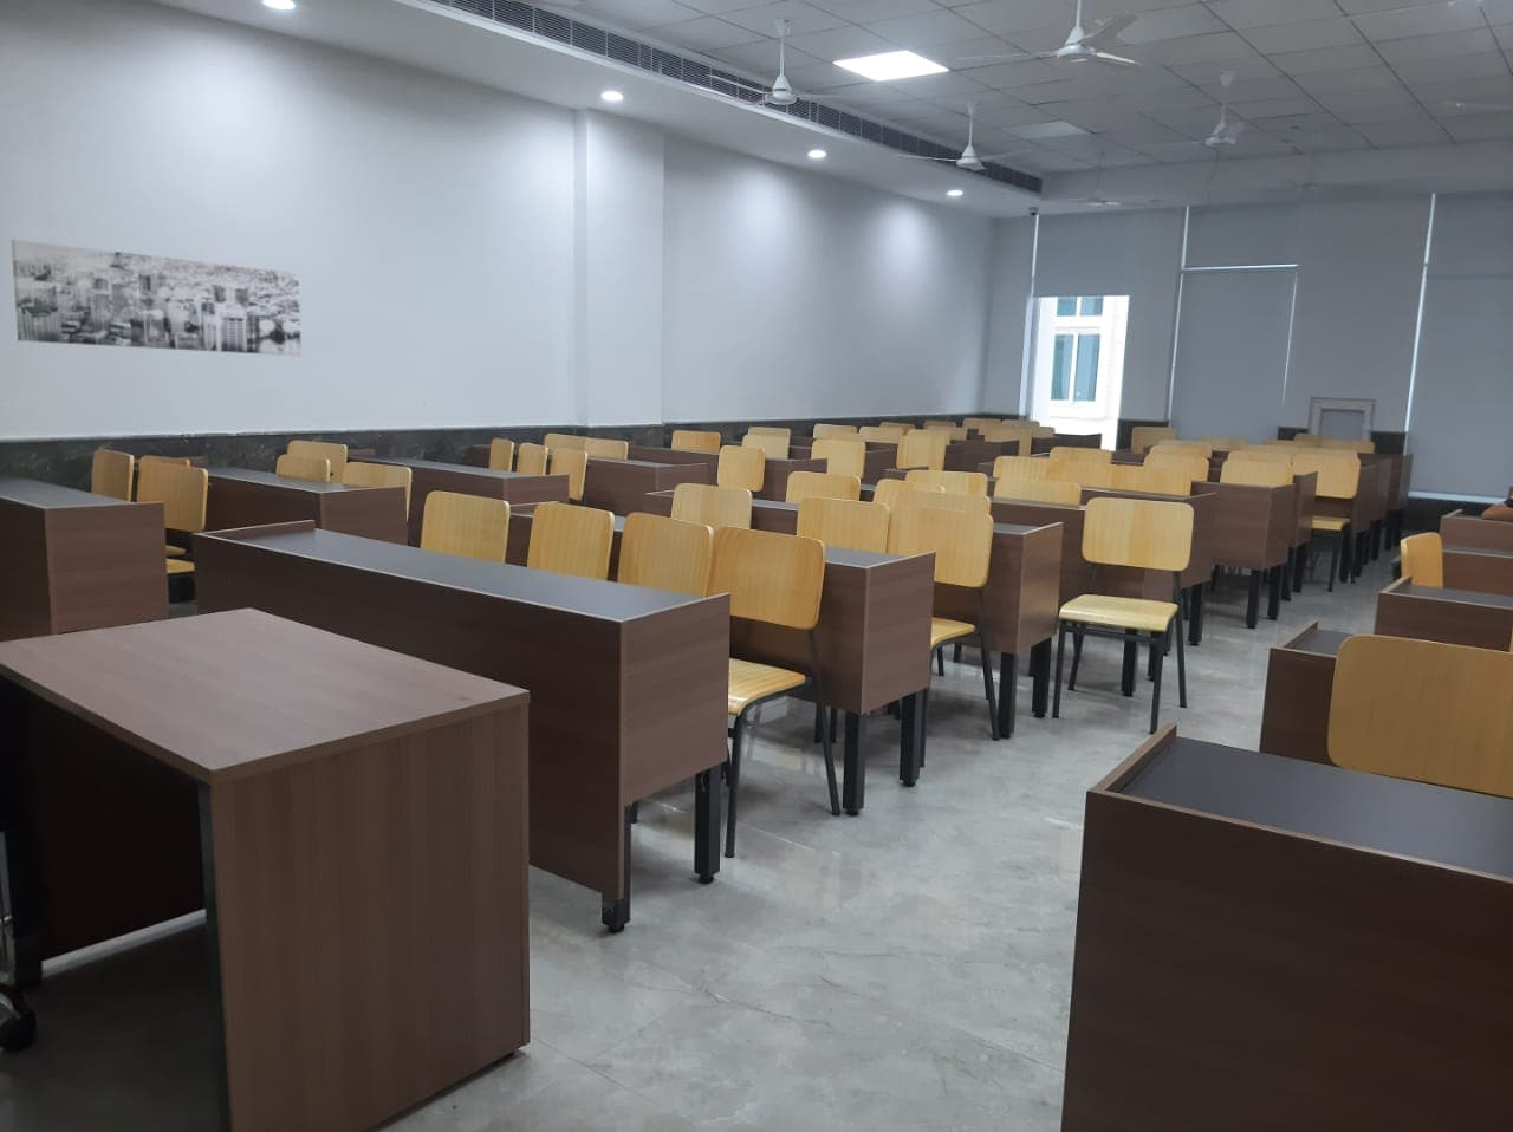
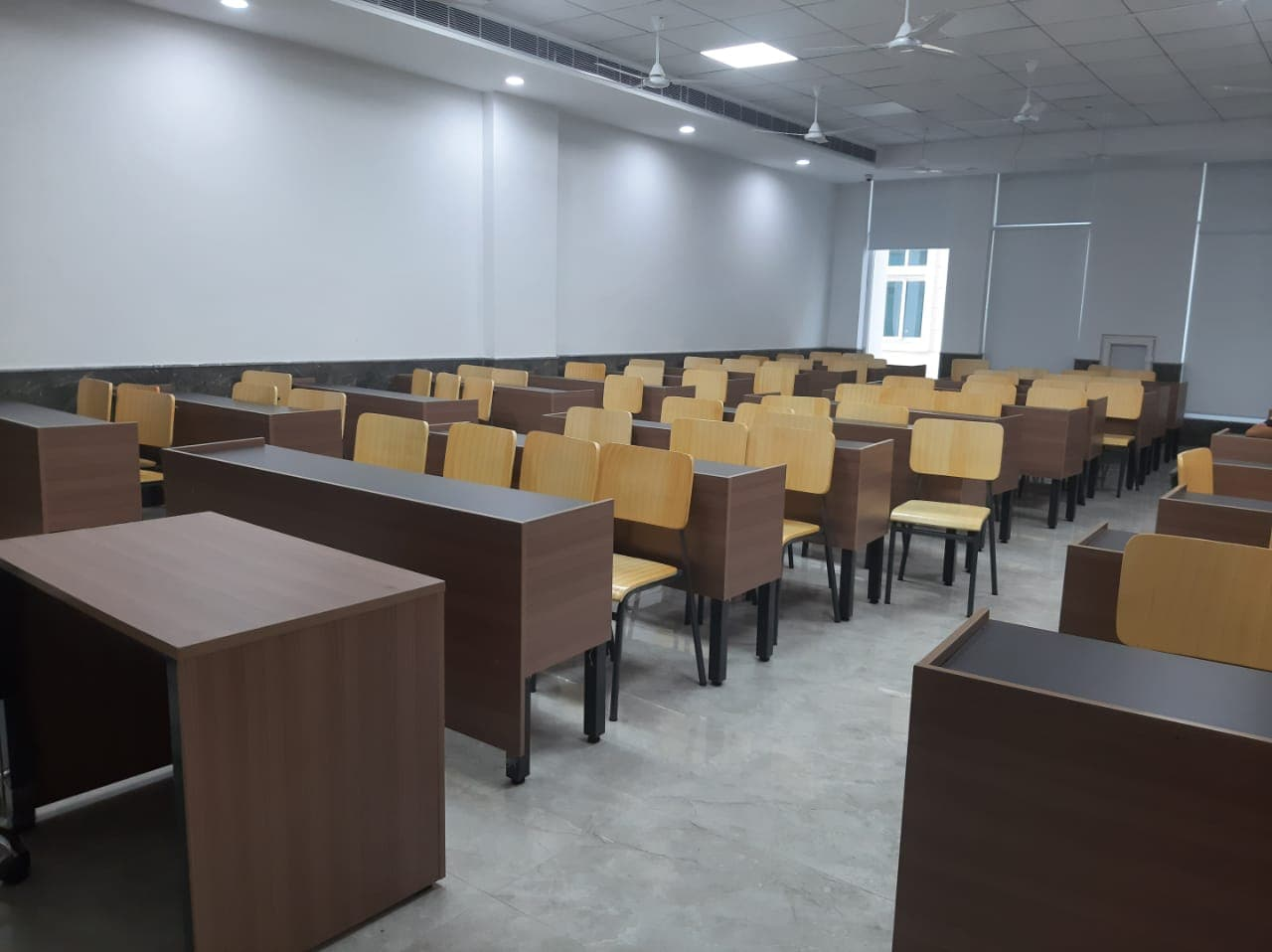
- wall art (170, 303)
